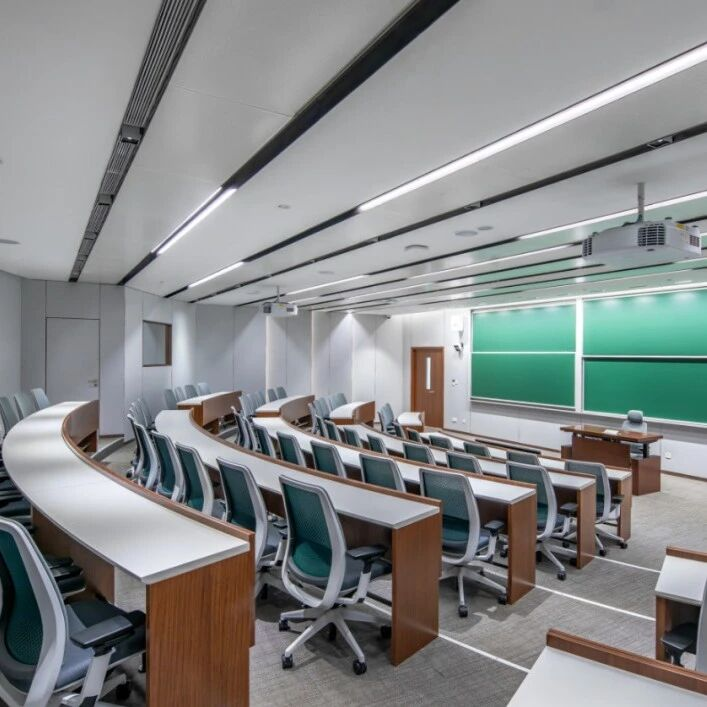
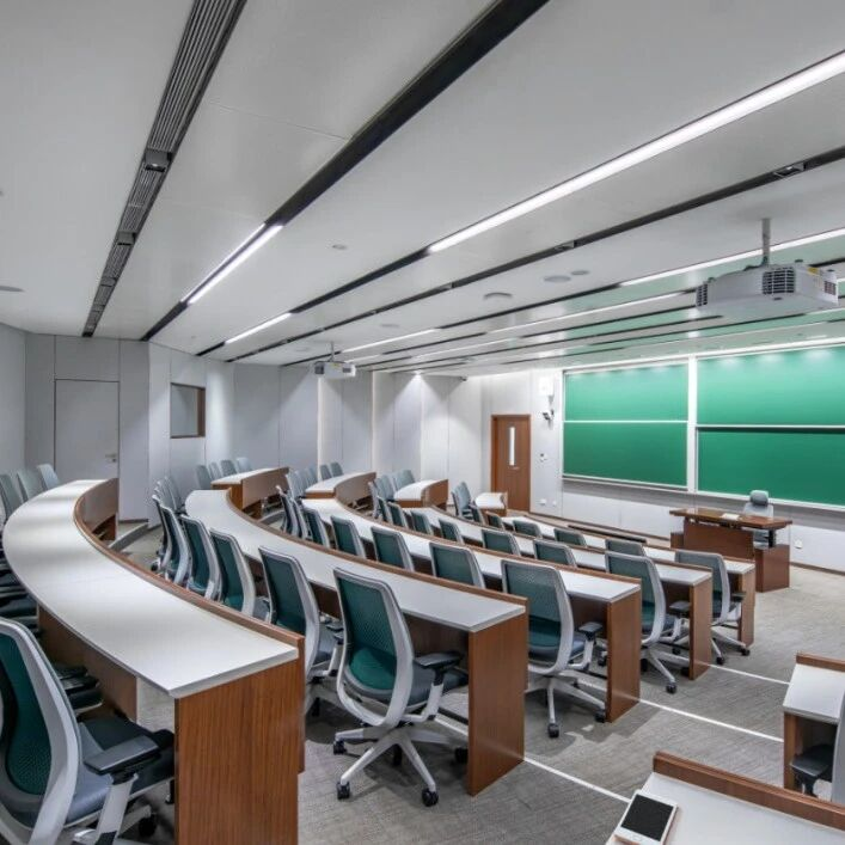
+ cell phone (647, 819)
